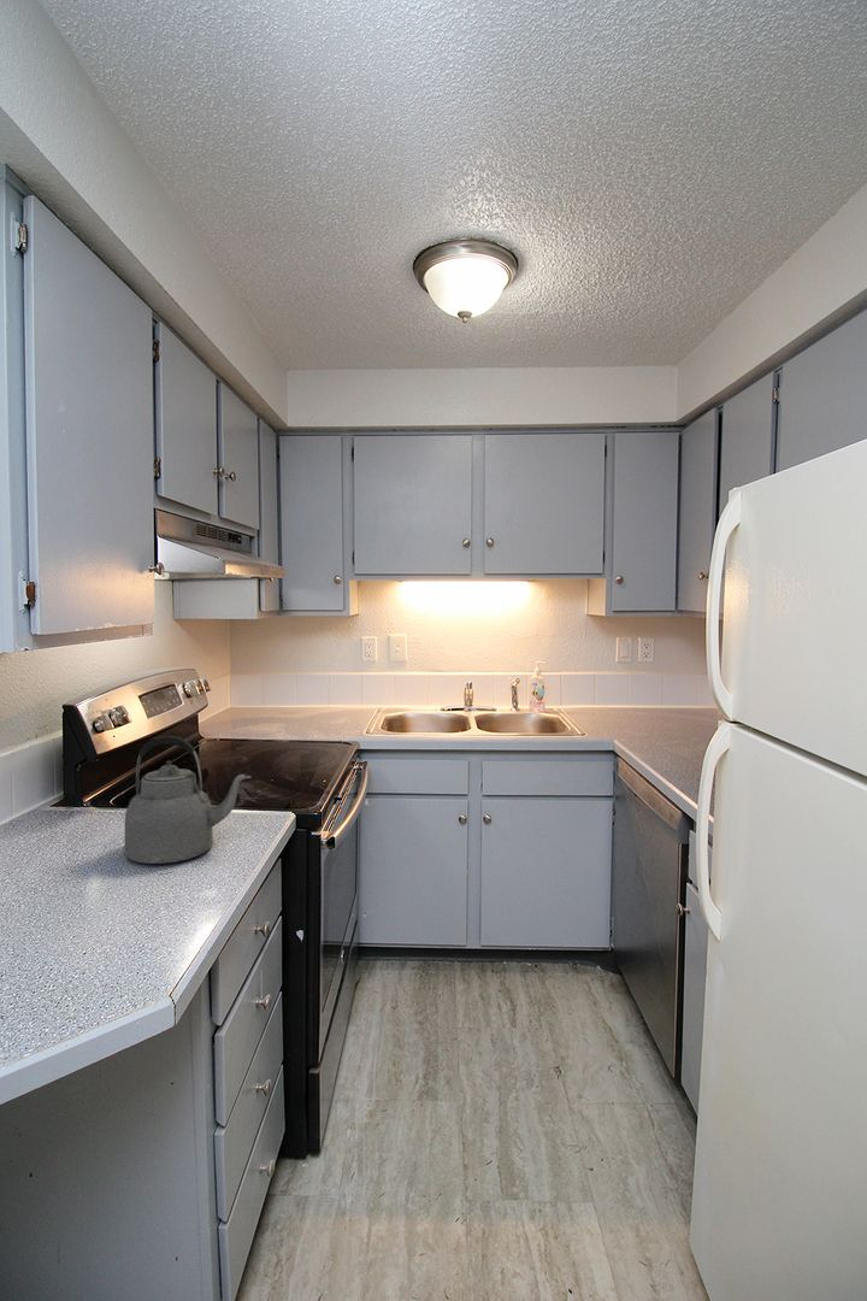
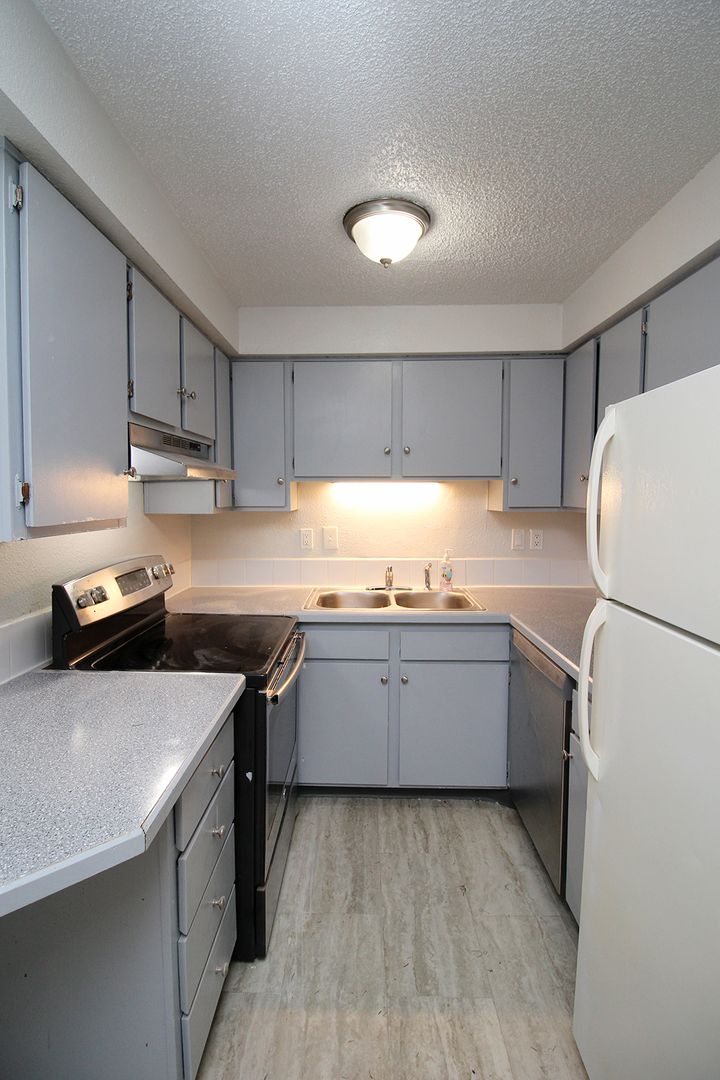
- kettle (189, 793)
